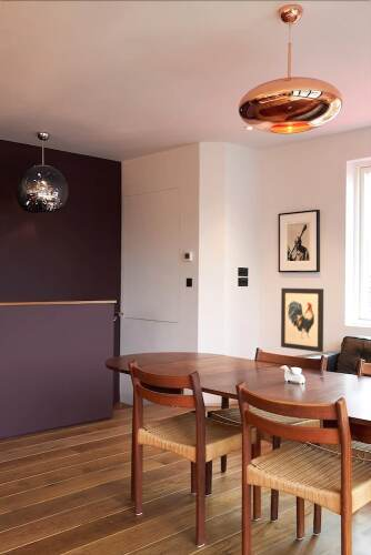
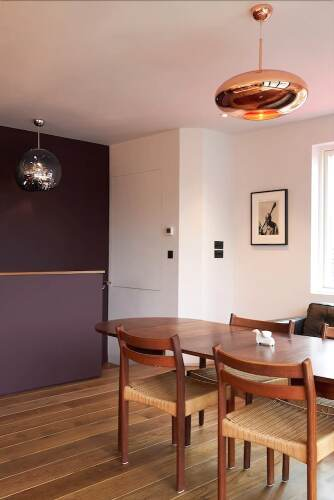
- wall art (301, 319)
